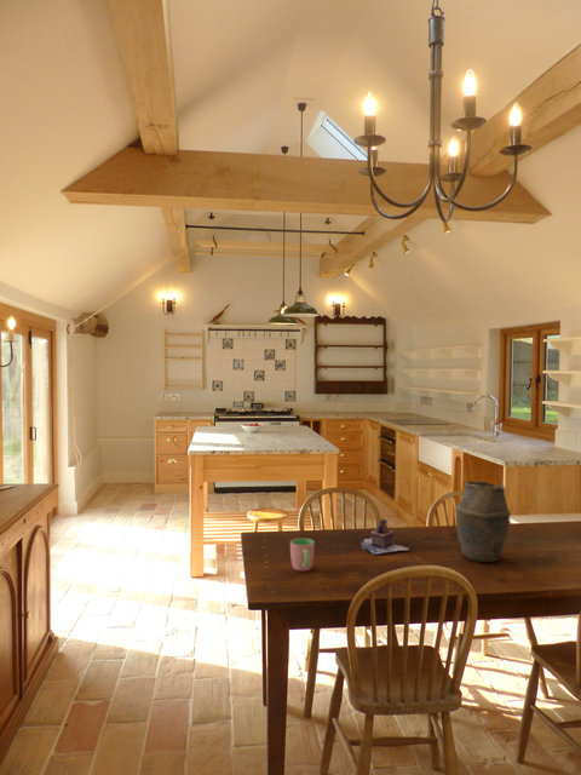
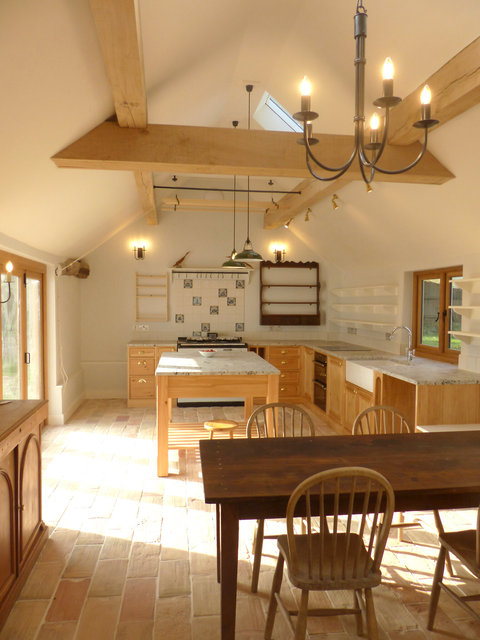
- cup (303, 556)
- teapot (380, 533)
- vase (482, 519)
